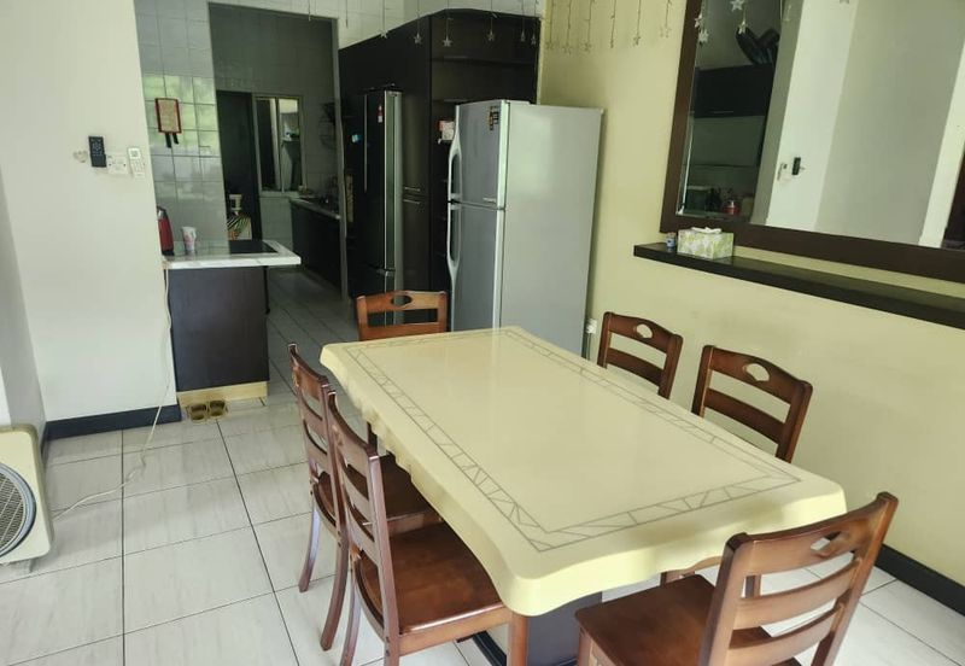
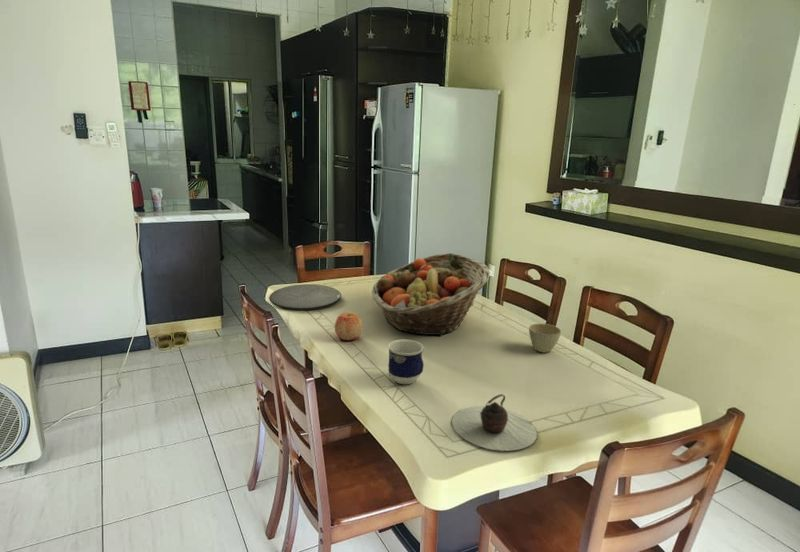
+ plate (305, 296)
+ fruit basket (429, 290)
+ cup (408, 365)
+ teapot (495, 410)
+ apple (348, 326)
+ flower pot (543, 339)
